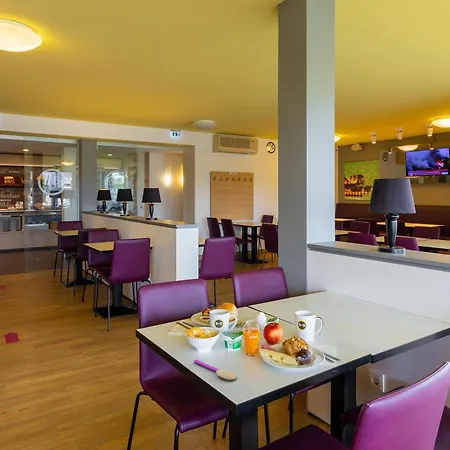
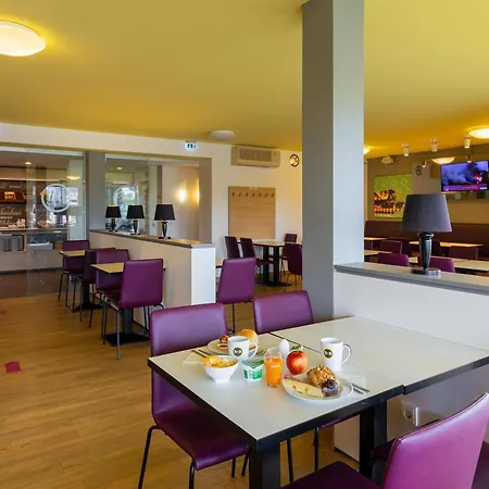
- spoon (213, 368)
